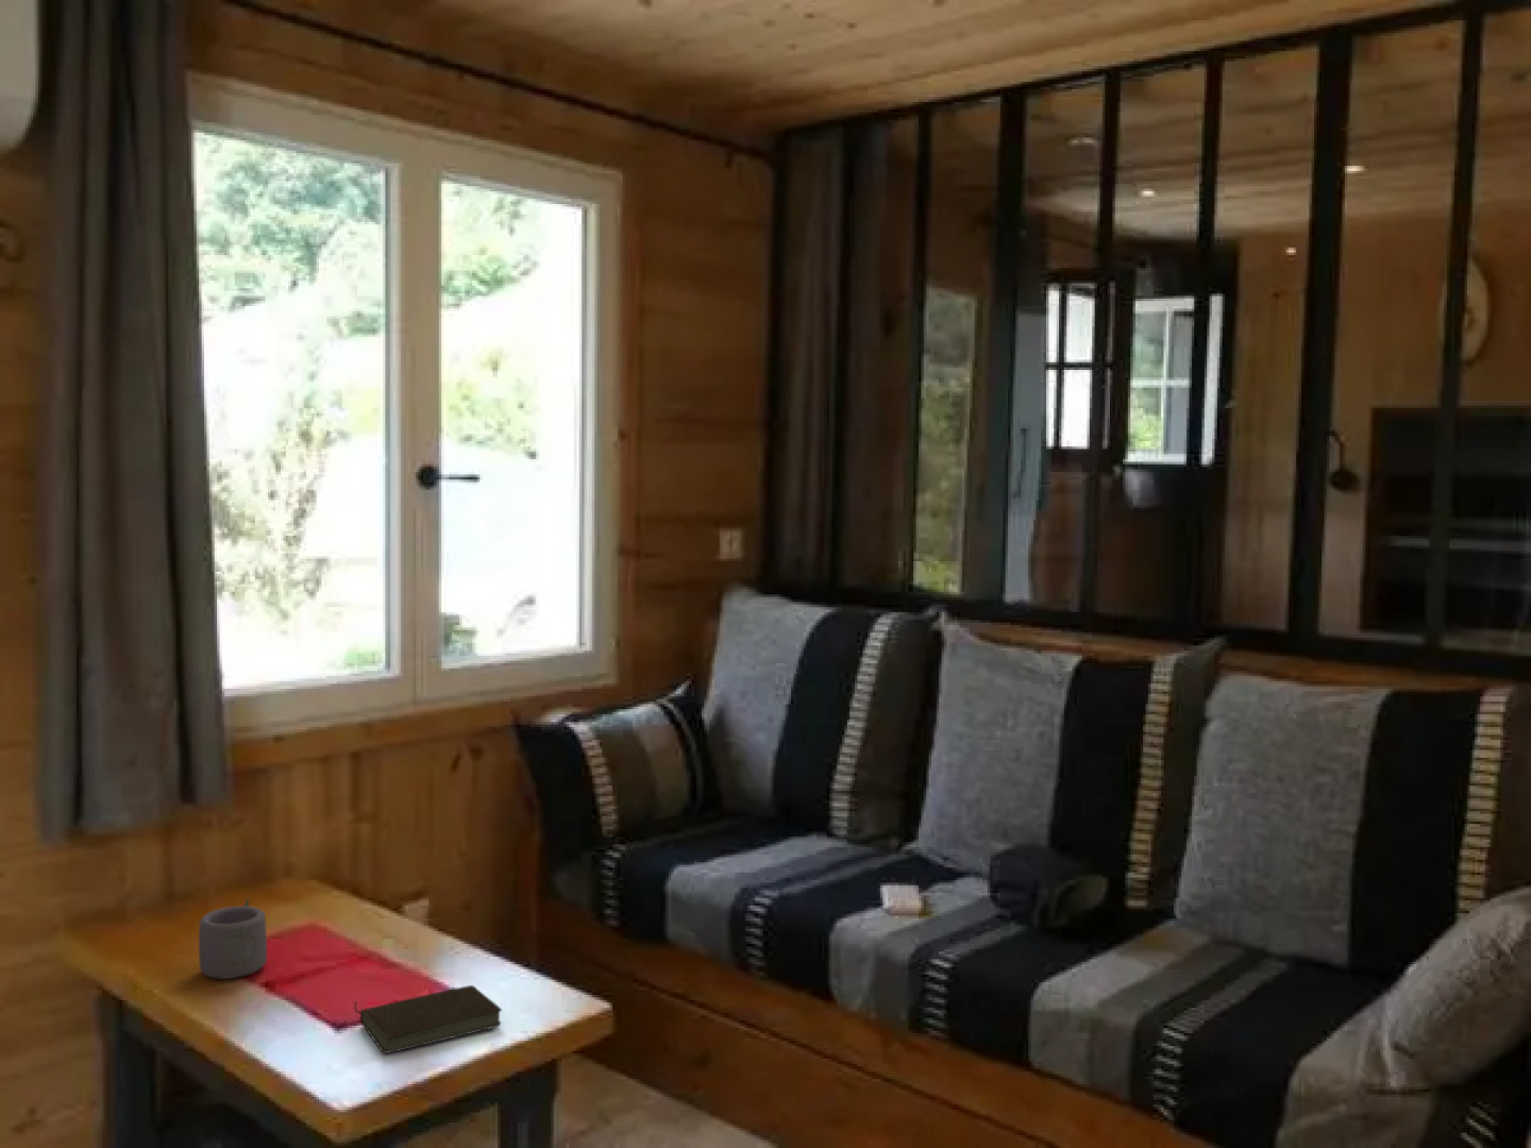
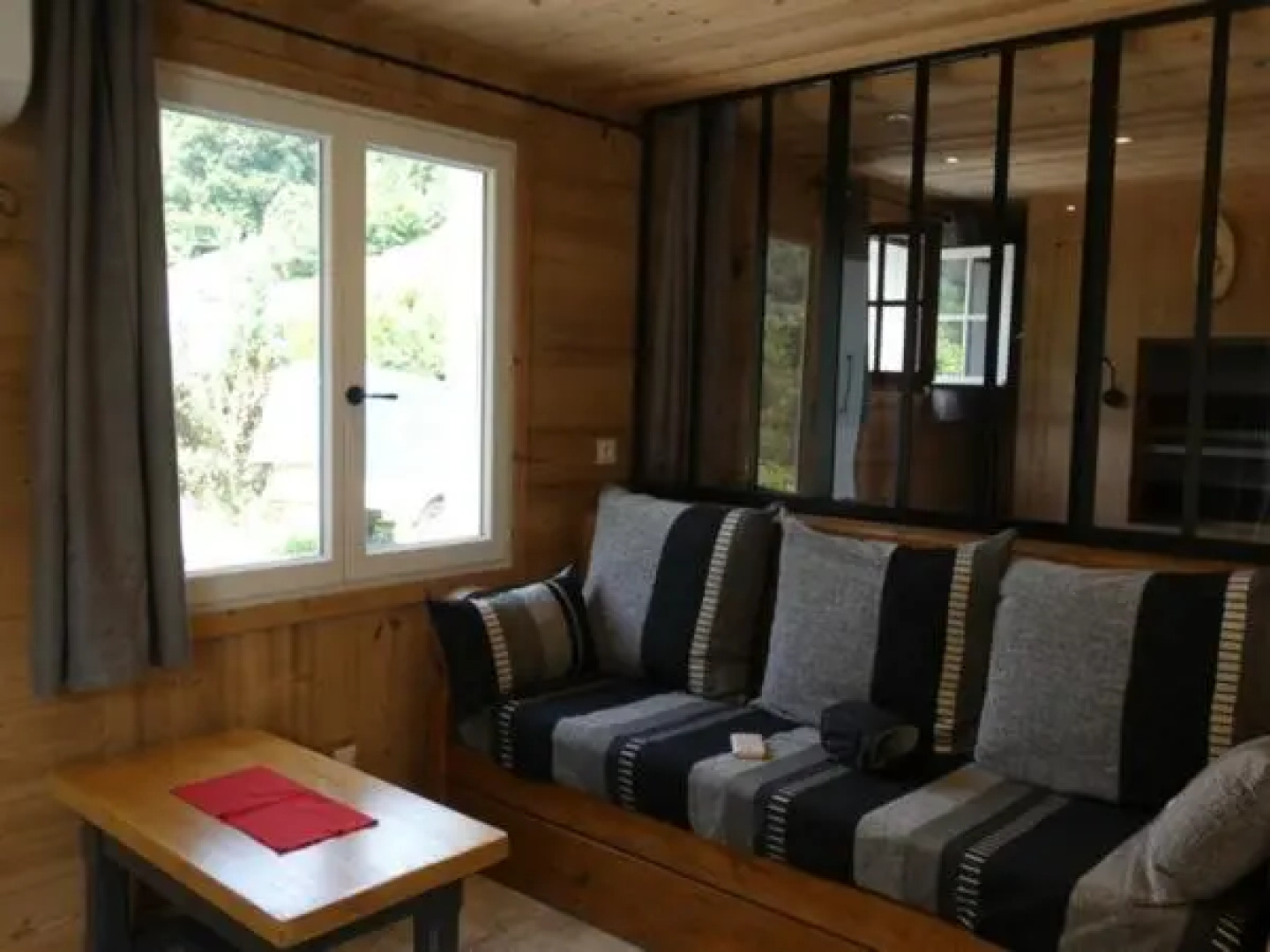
- mug (231, 937)
- book (424, 1012)
